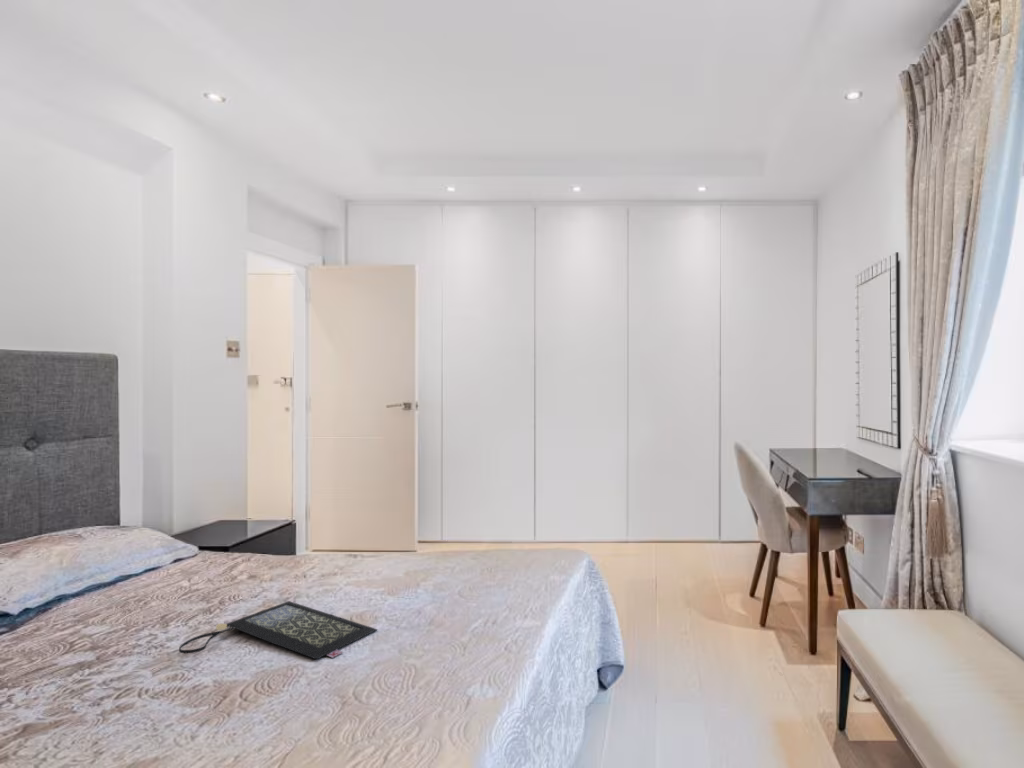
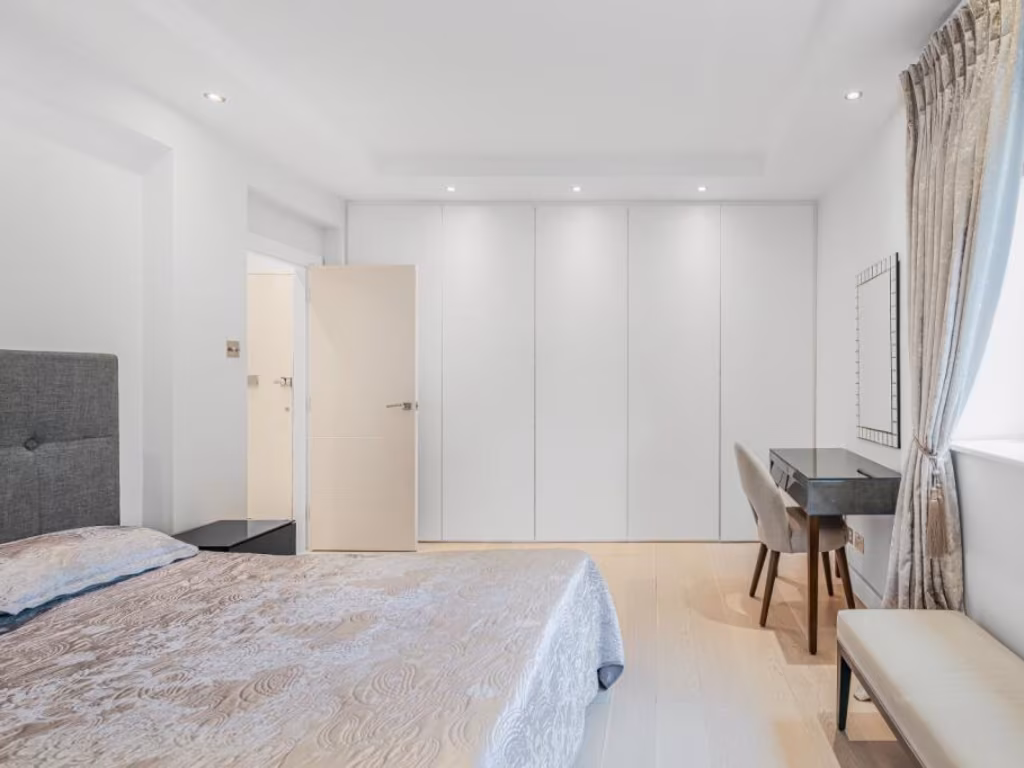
- clutch bag (293, 626)
